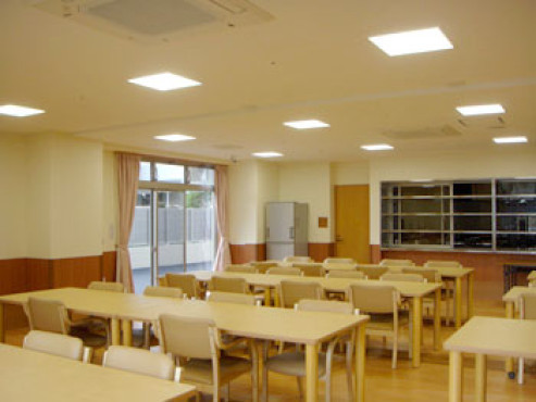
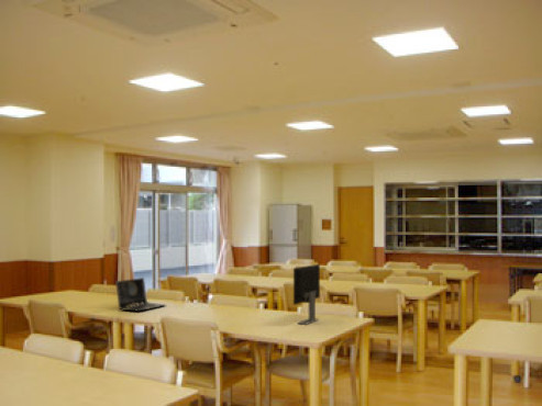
+ computer monitor (308, 293)
+ laptop (141, 294)
